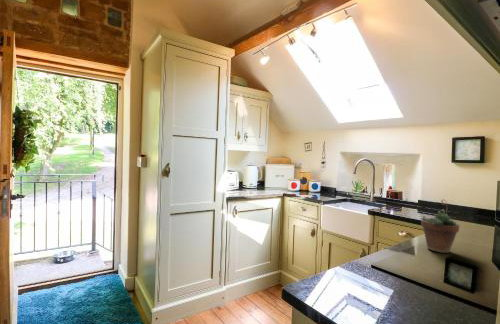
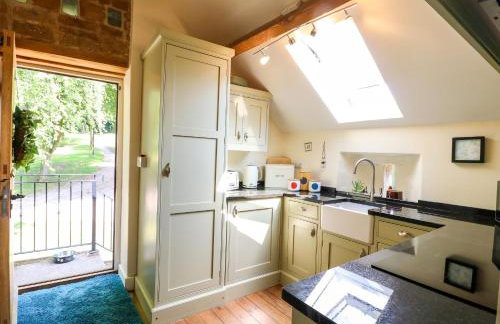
- succulent plant (439, 224)
